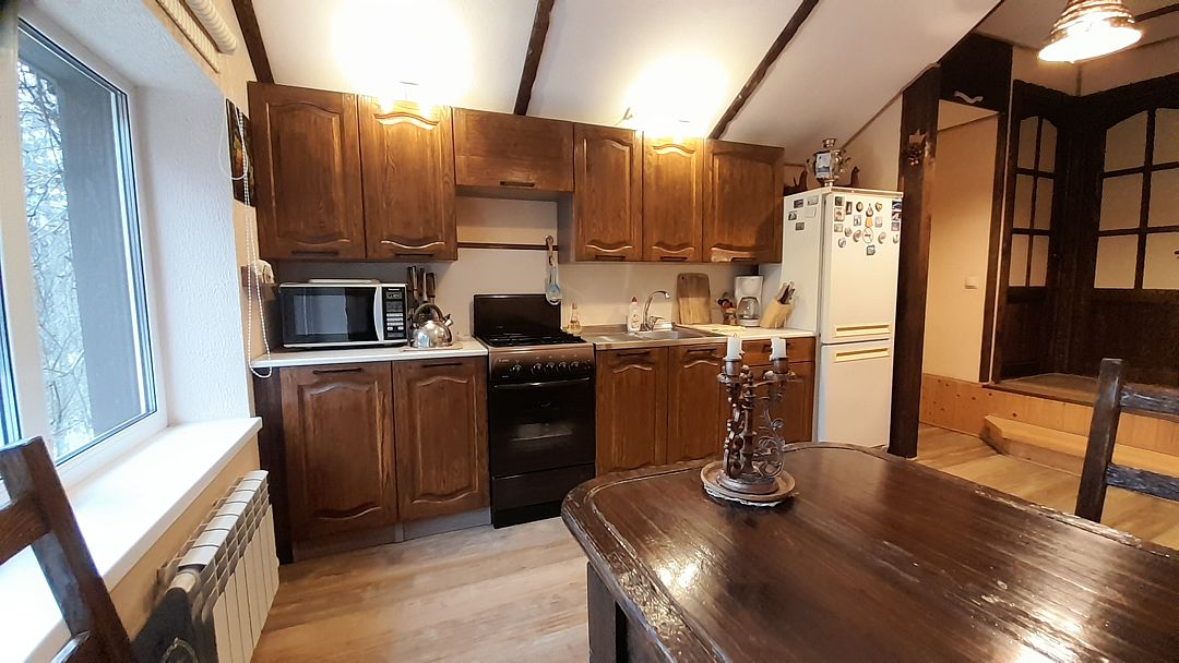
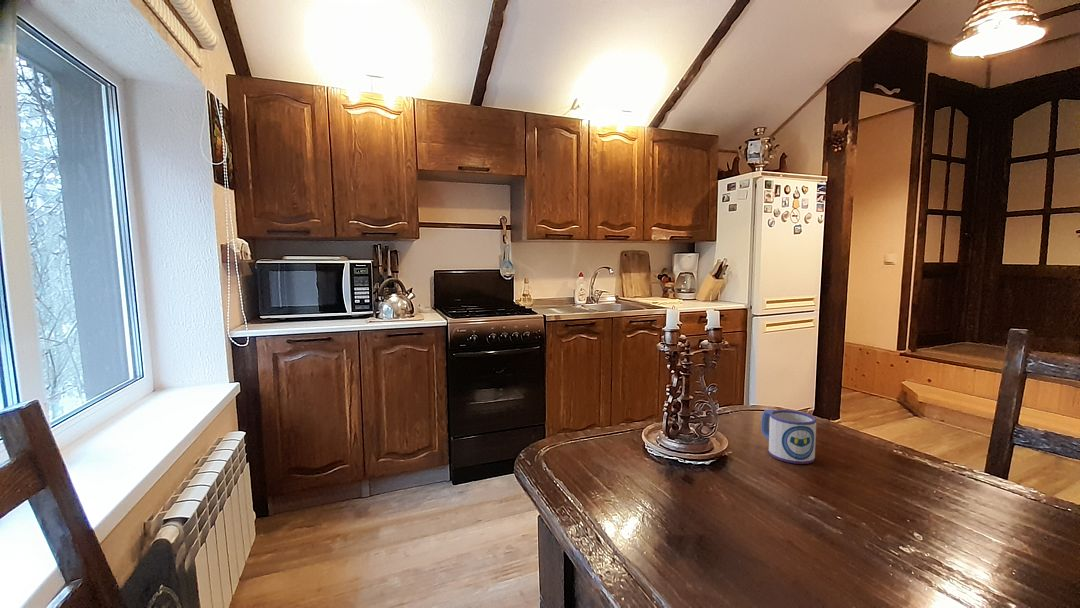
+ mug (785, 432)
